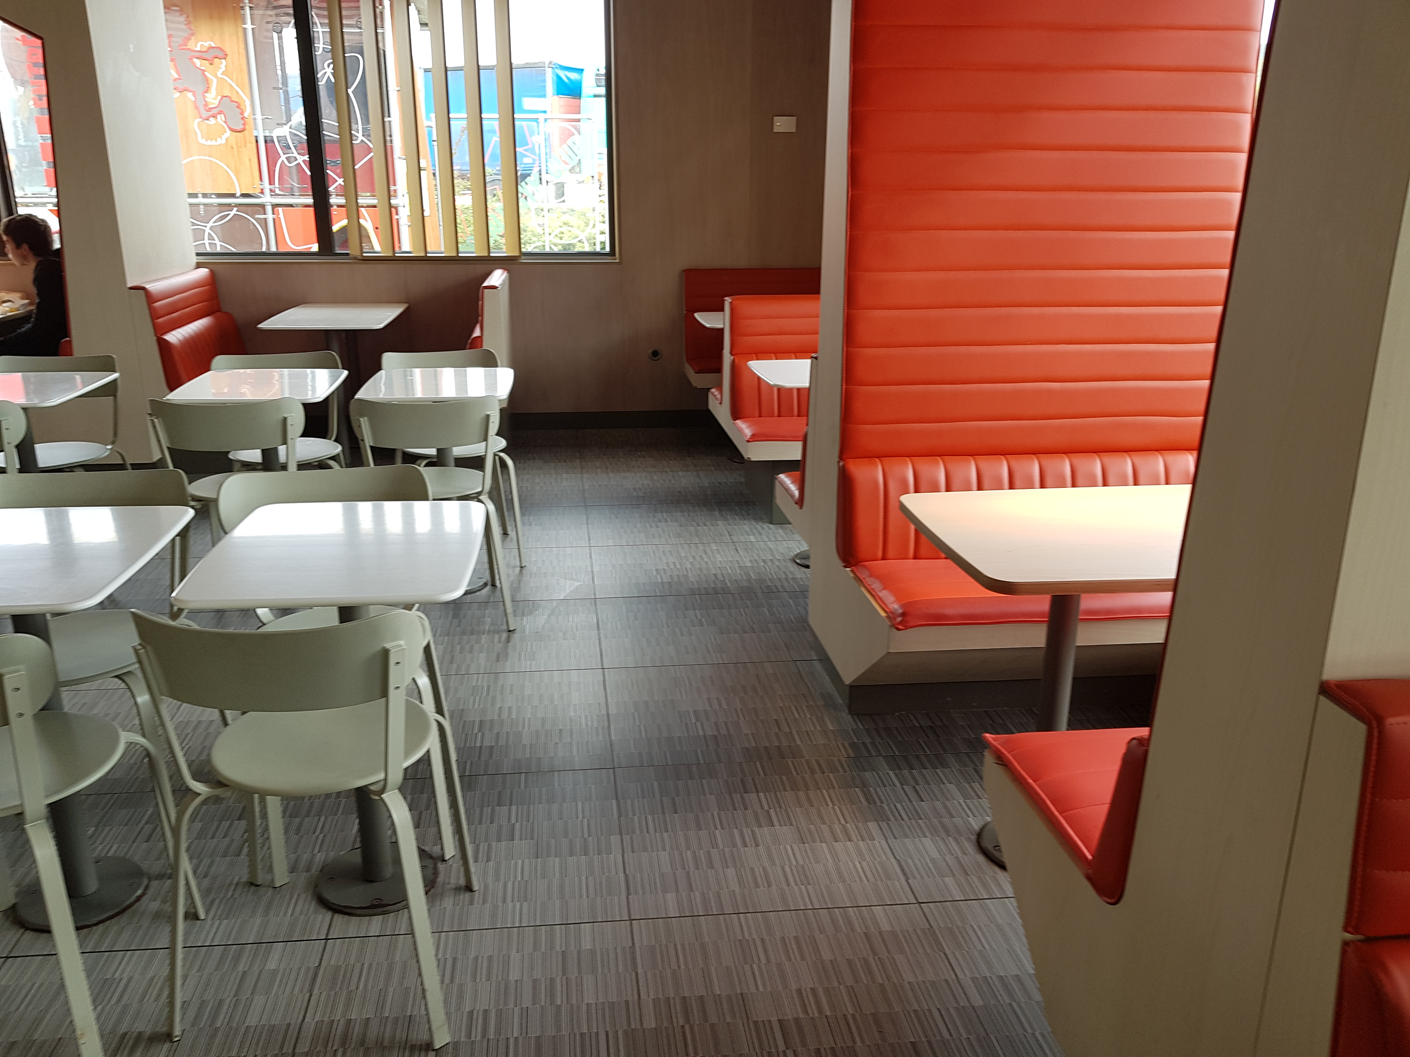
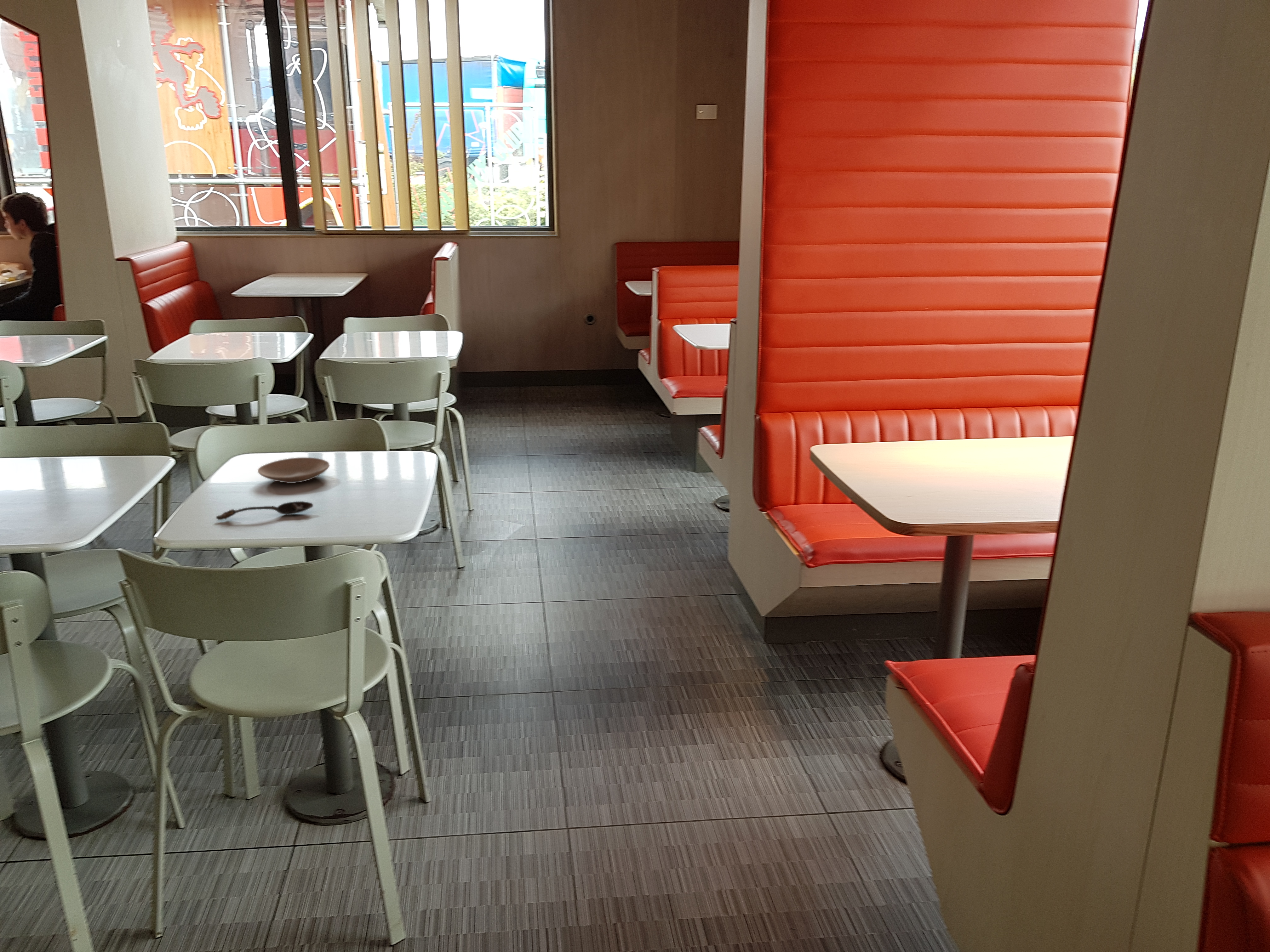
+ spoon (265, 509)
+ plate (294, 472)
